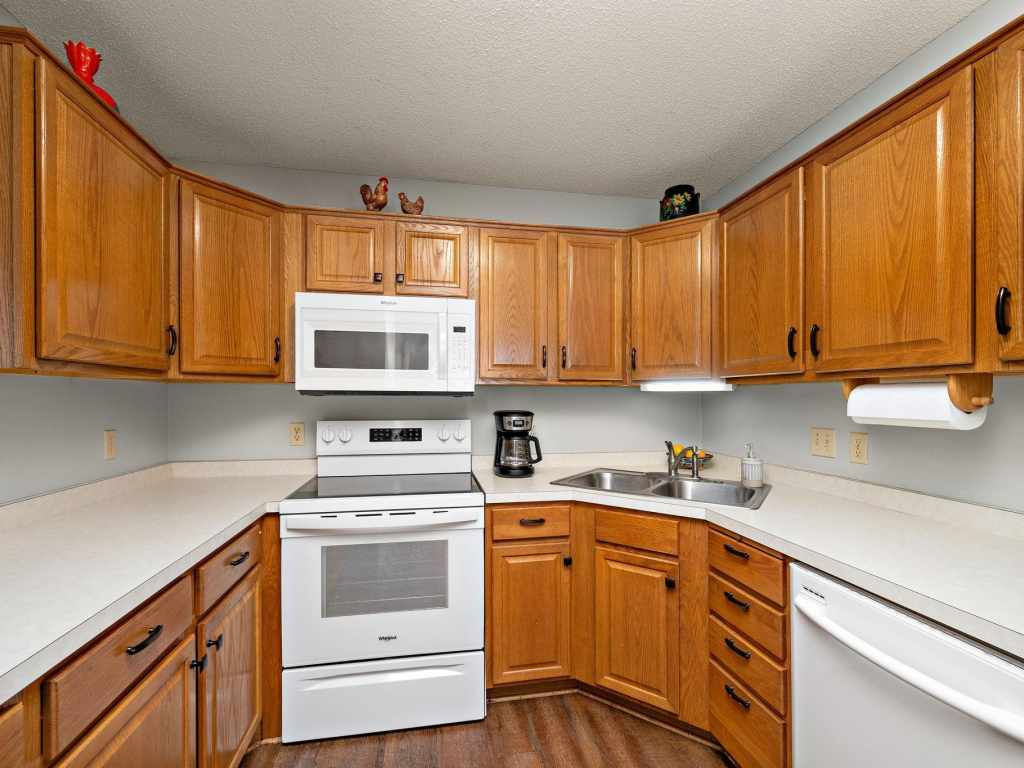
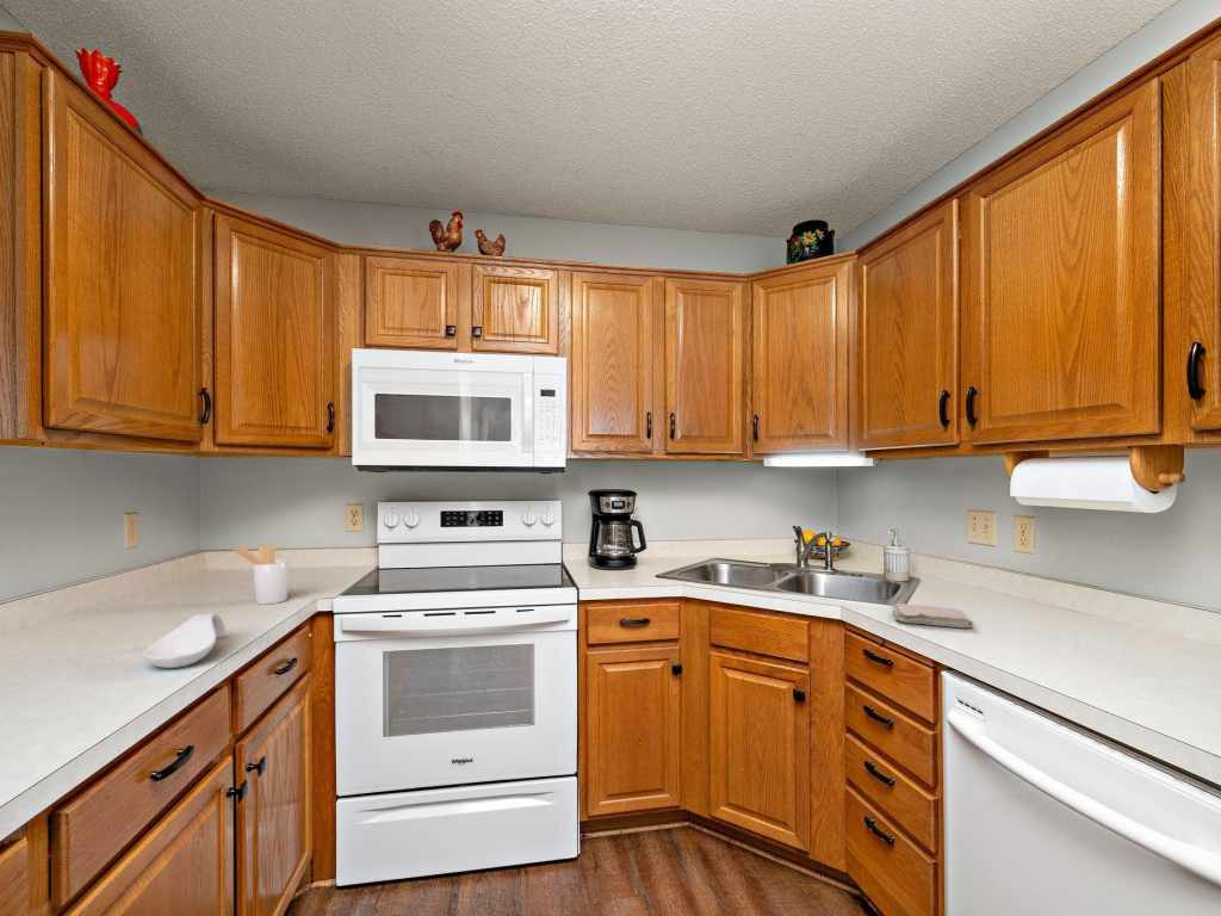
+ washcloth (929, 614)
+ spoon rest (192, 637)
+ utensil holder (261, 572)
